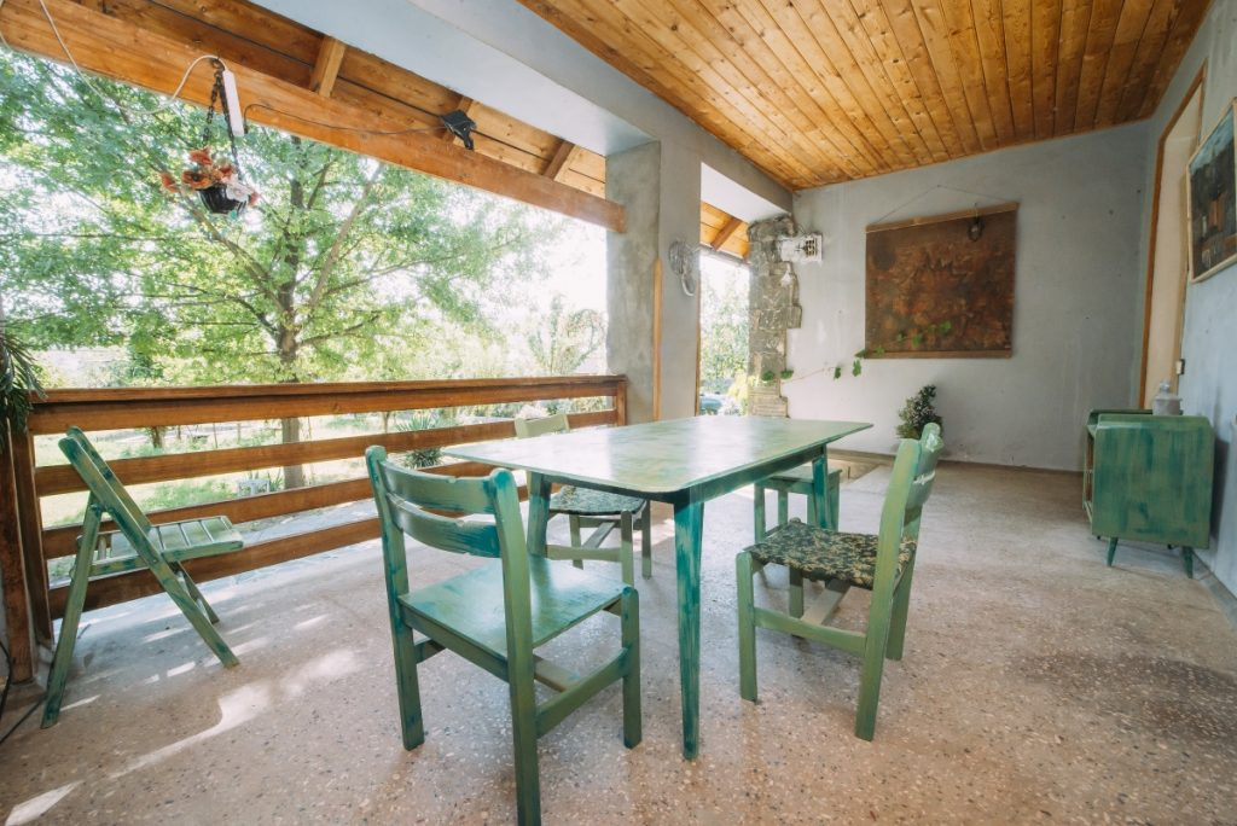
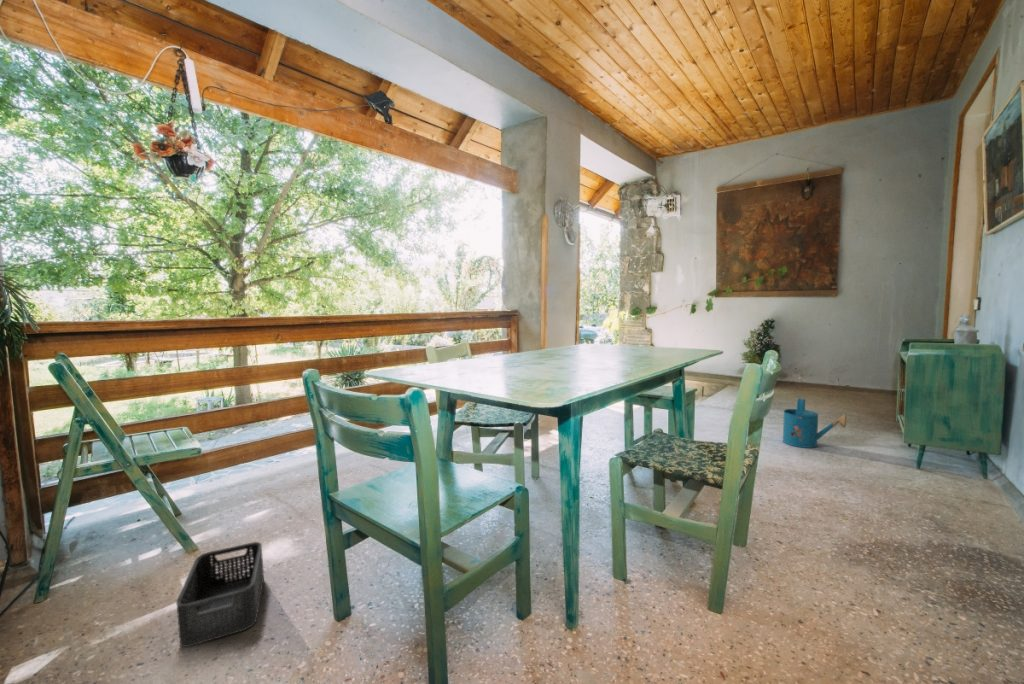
+ storage bin (224, 589)
+ watering can (813, 422)
